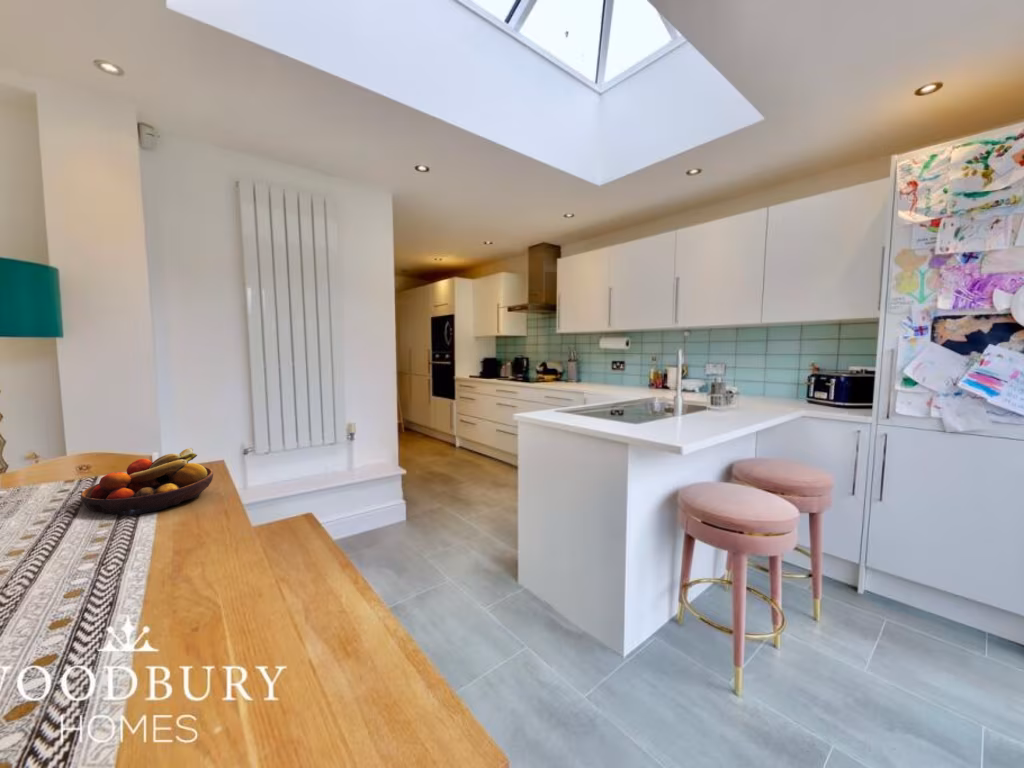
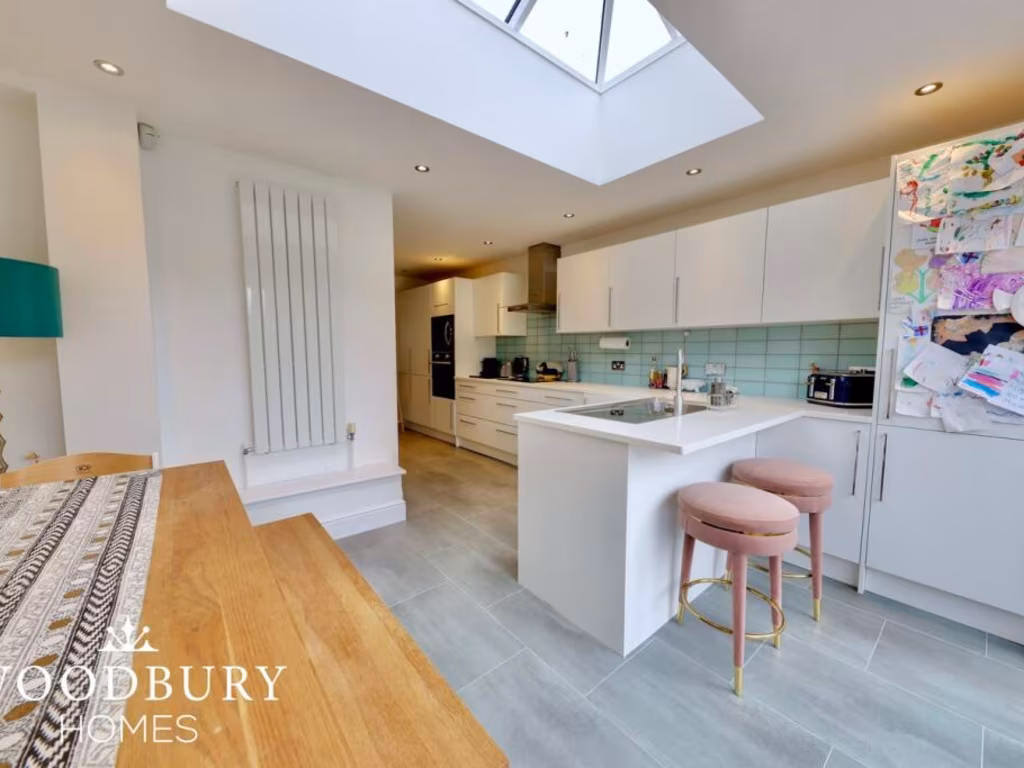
- fruit bowl (152, 477)
